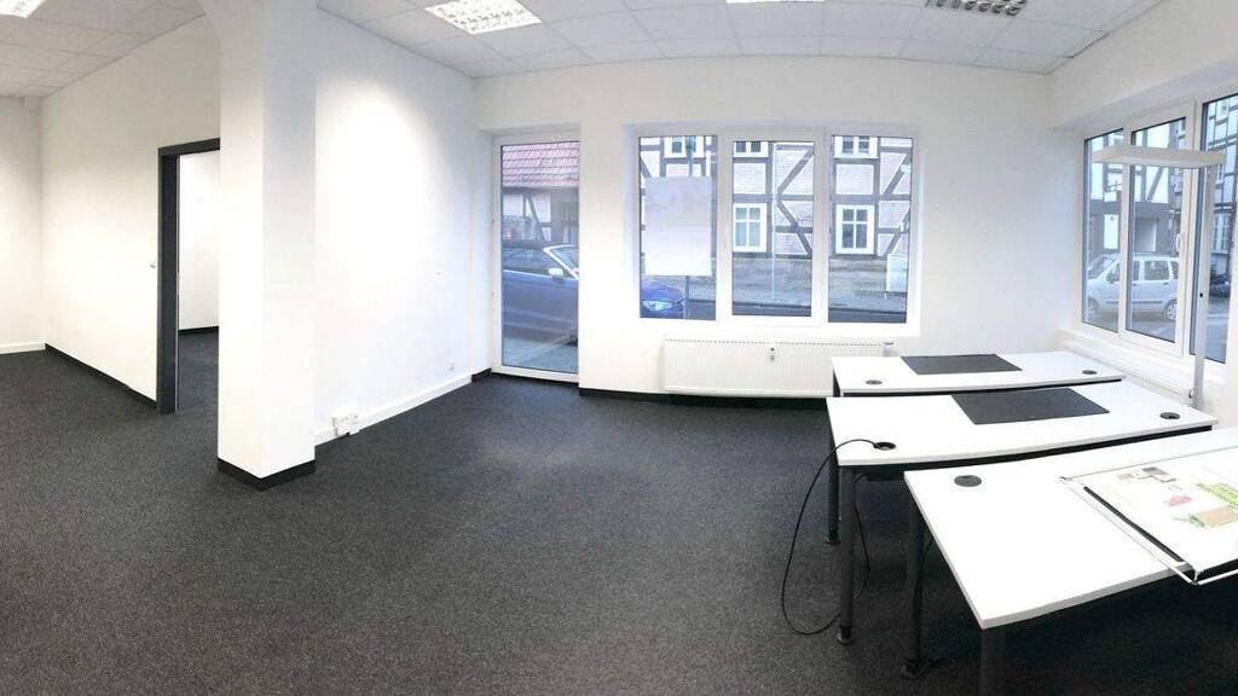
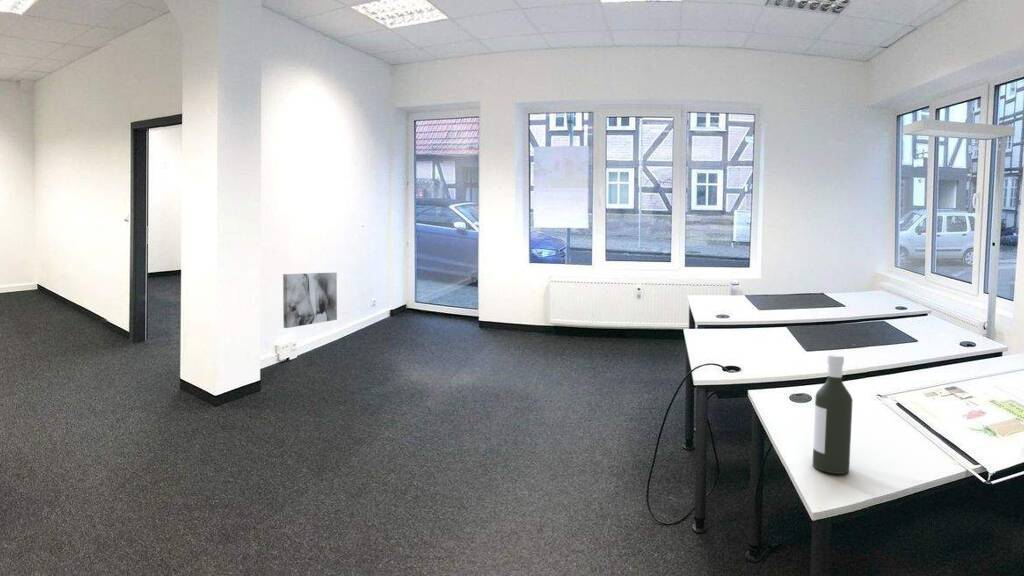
+ wall art (311, 298)
+ bottle (833, 411)
